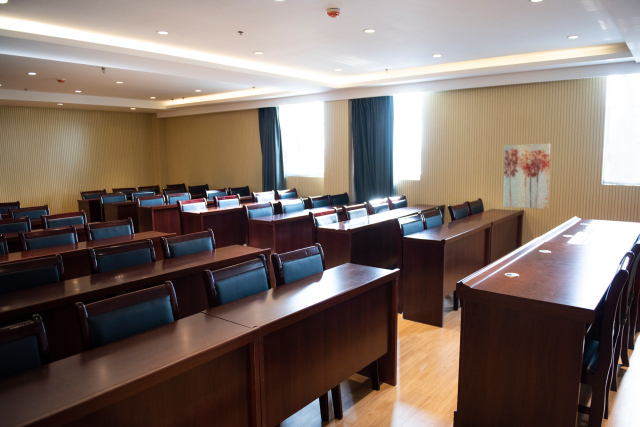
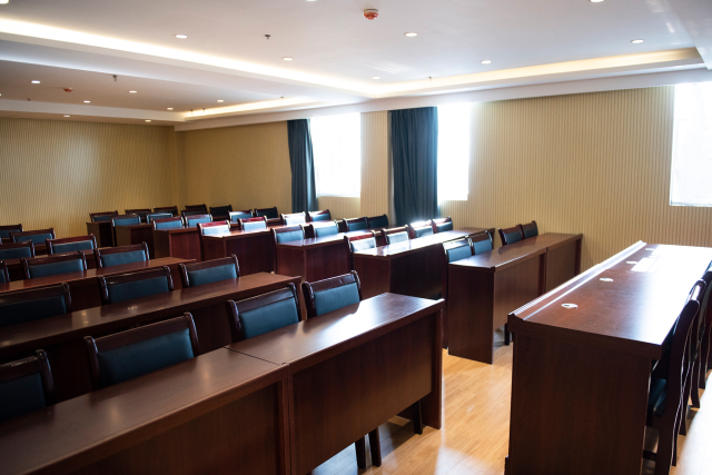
- wall art (526, 176)
